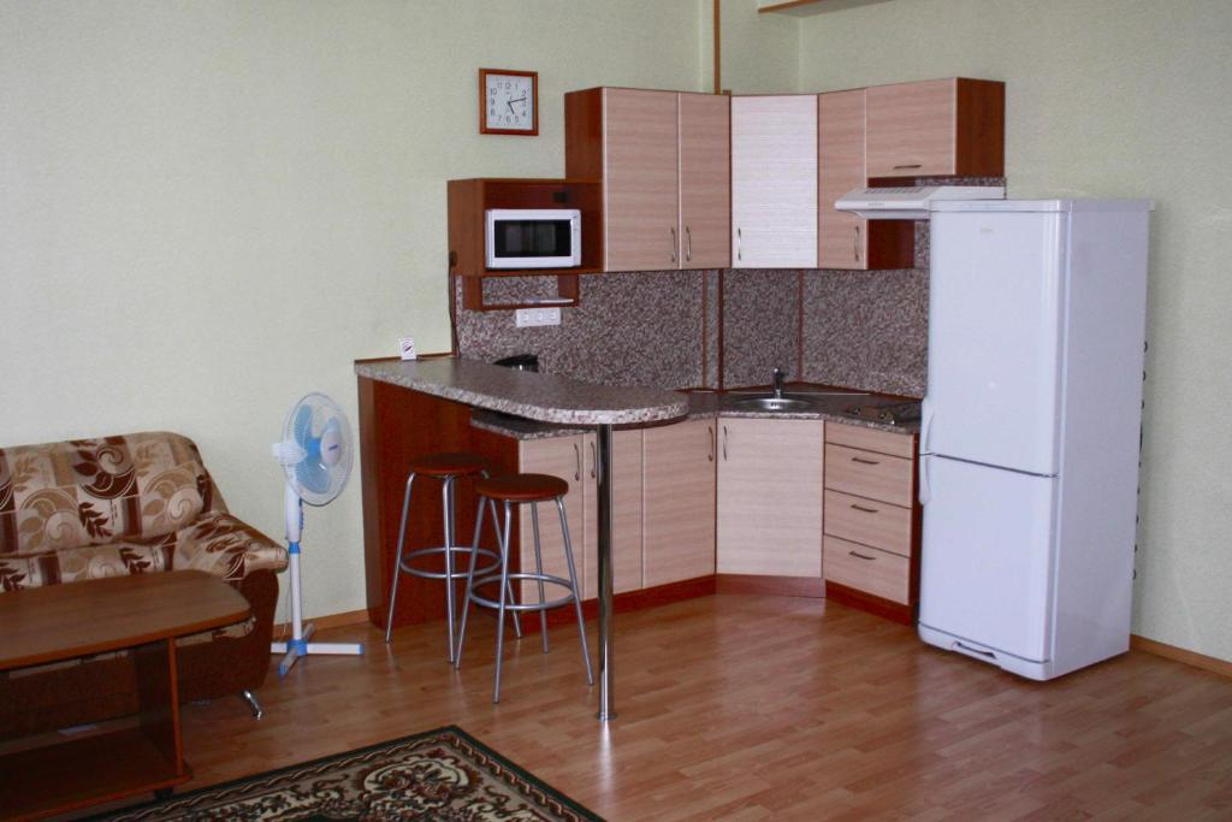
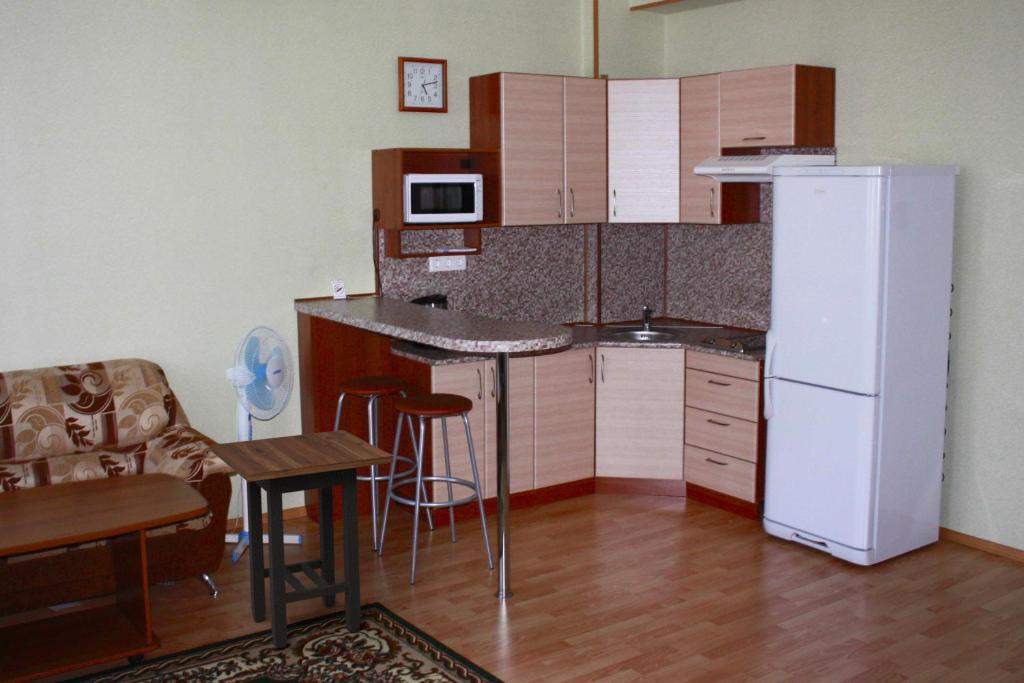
+ side table (320, 538)
